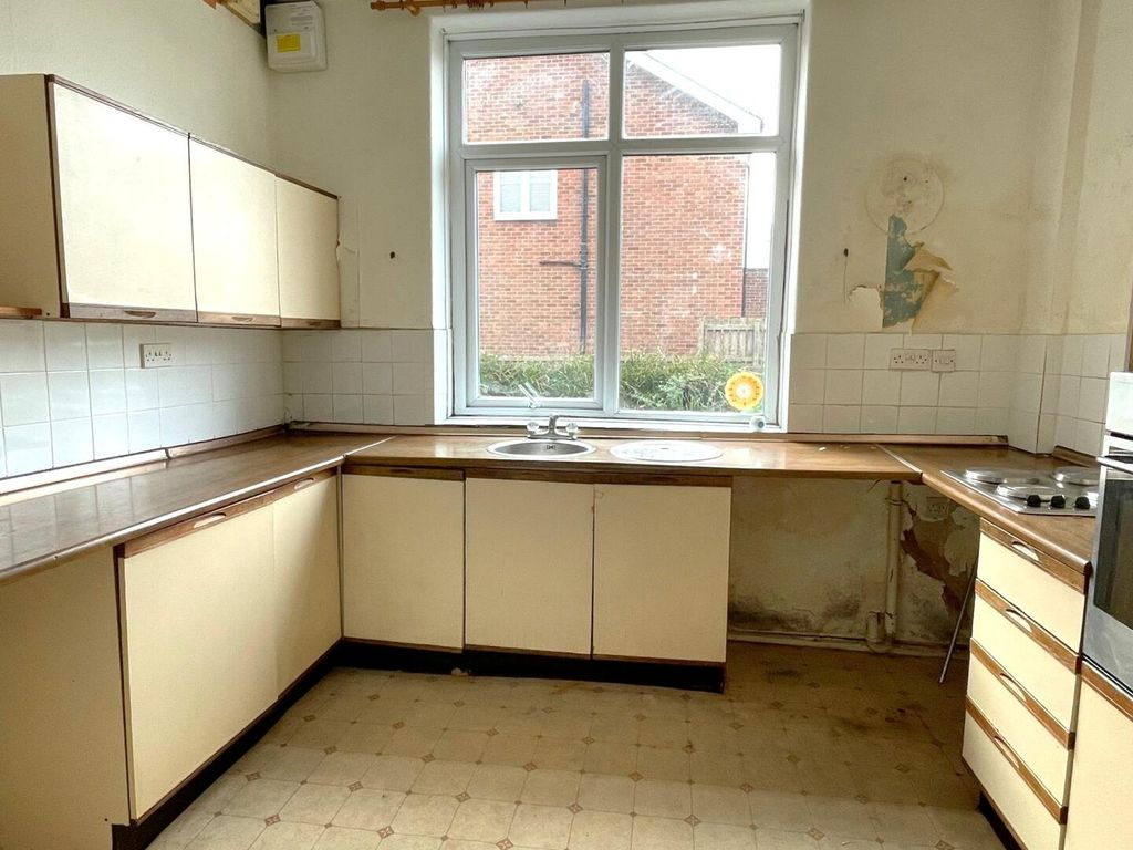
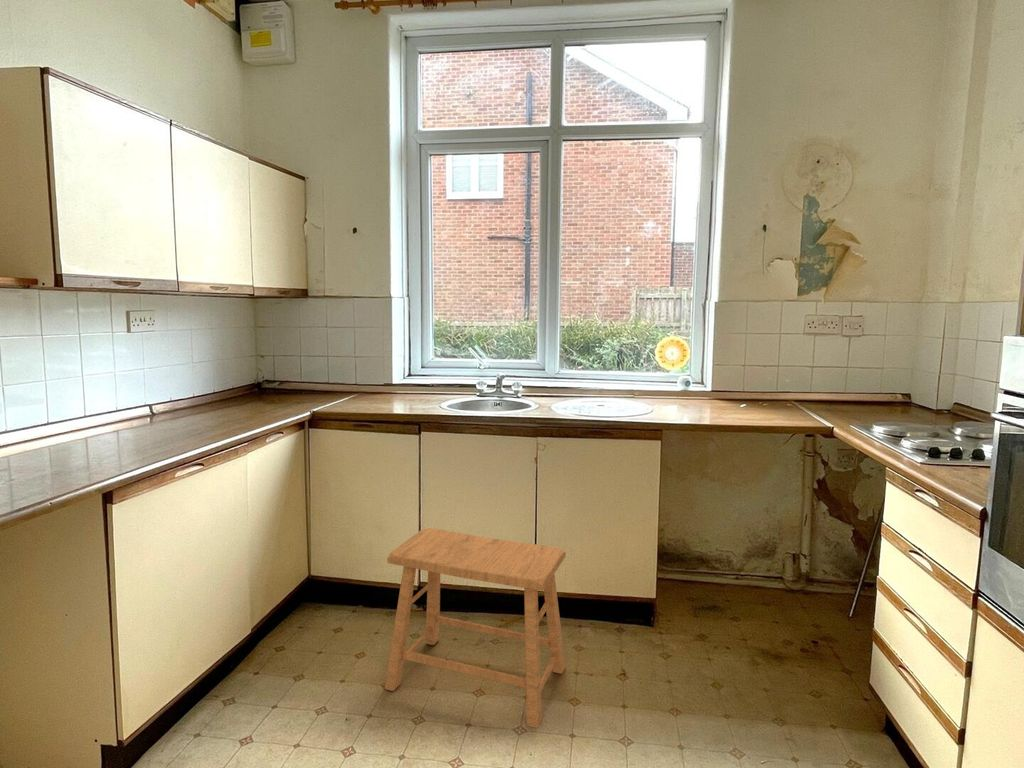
+ stool (475, 623)
